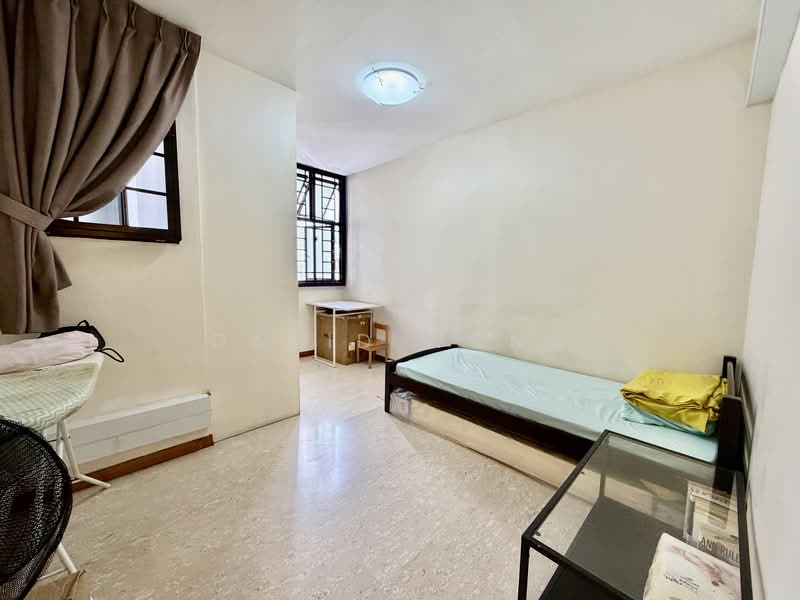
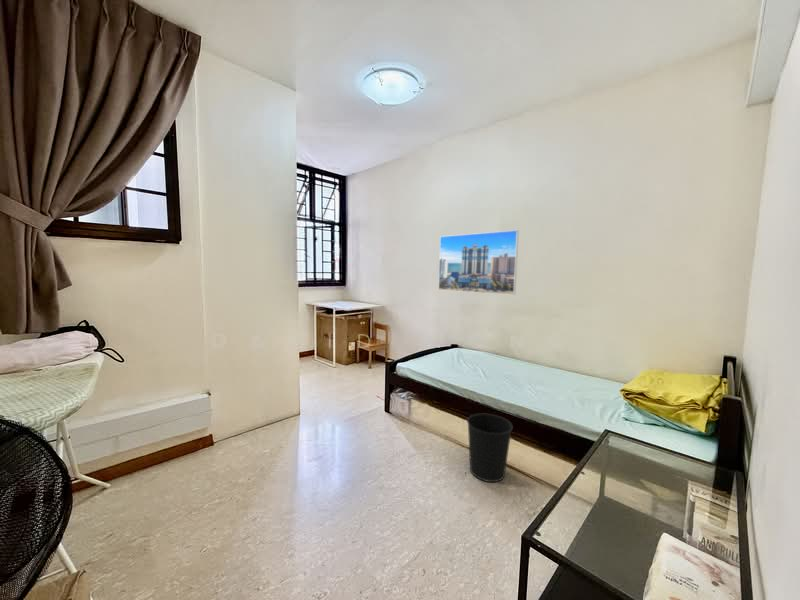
+ wastebasket (488, 447)
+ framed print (474, 263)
